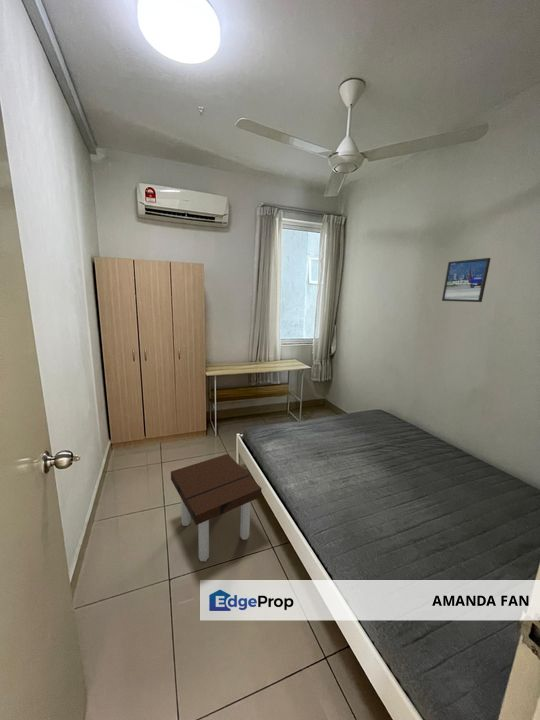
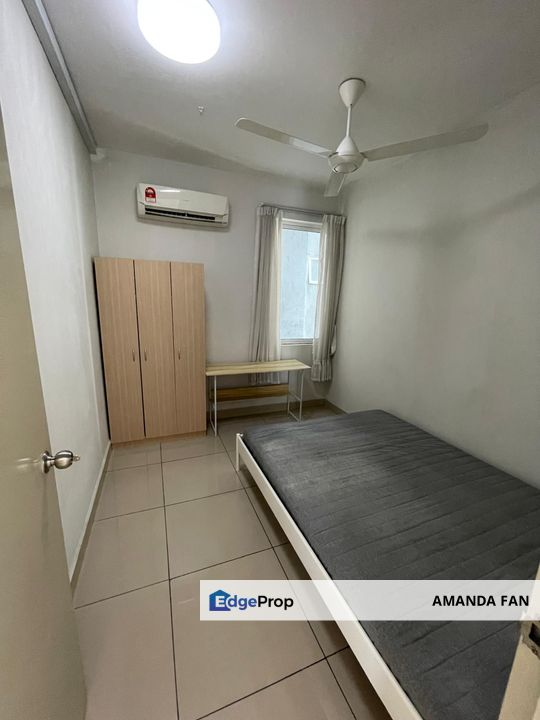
- side table (214, 504)
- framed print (464, 281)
